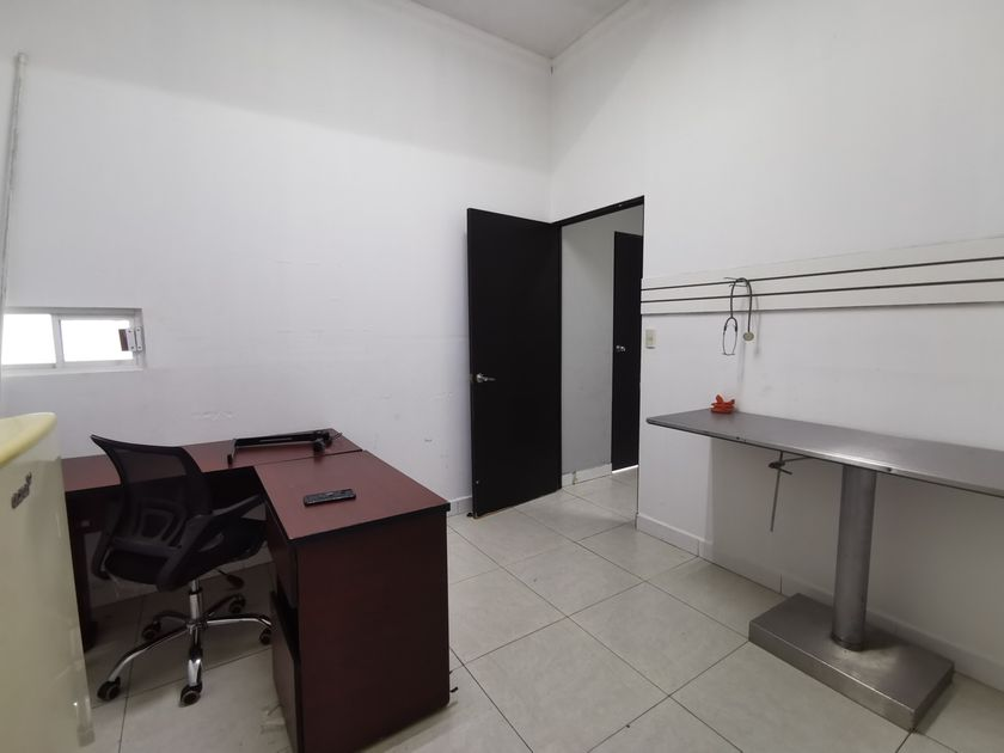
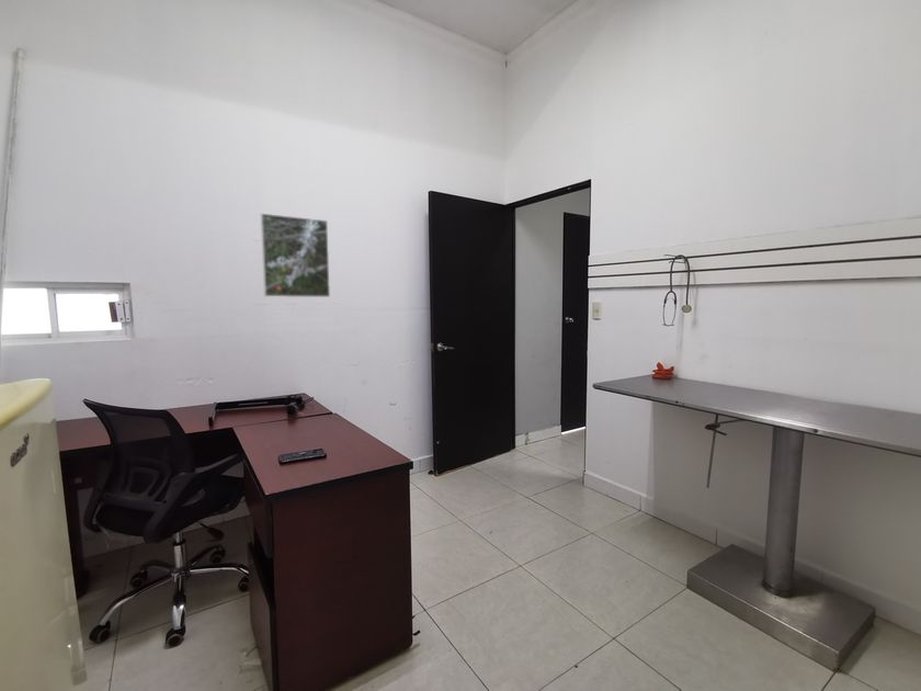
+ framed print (296, 257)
